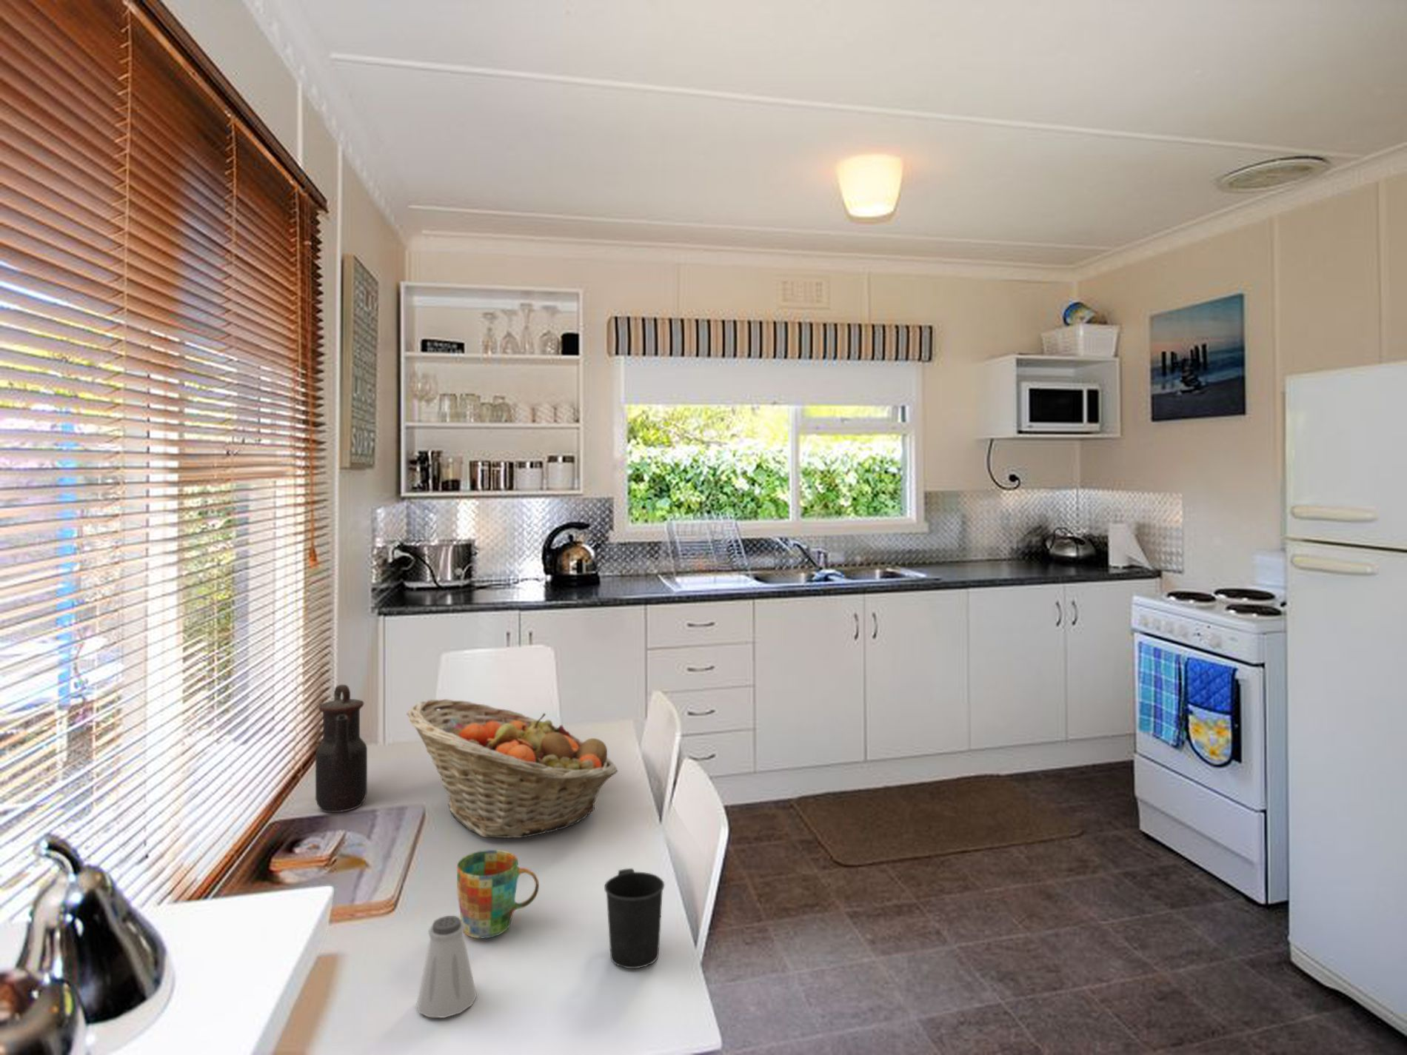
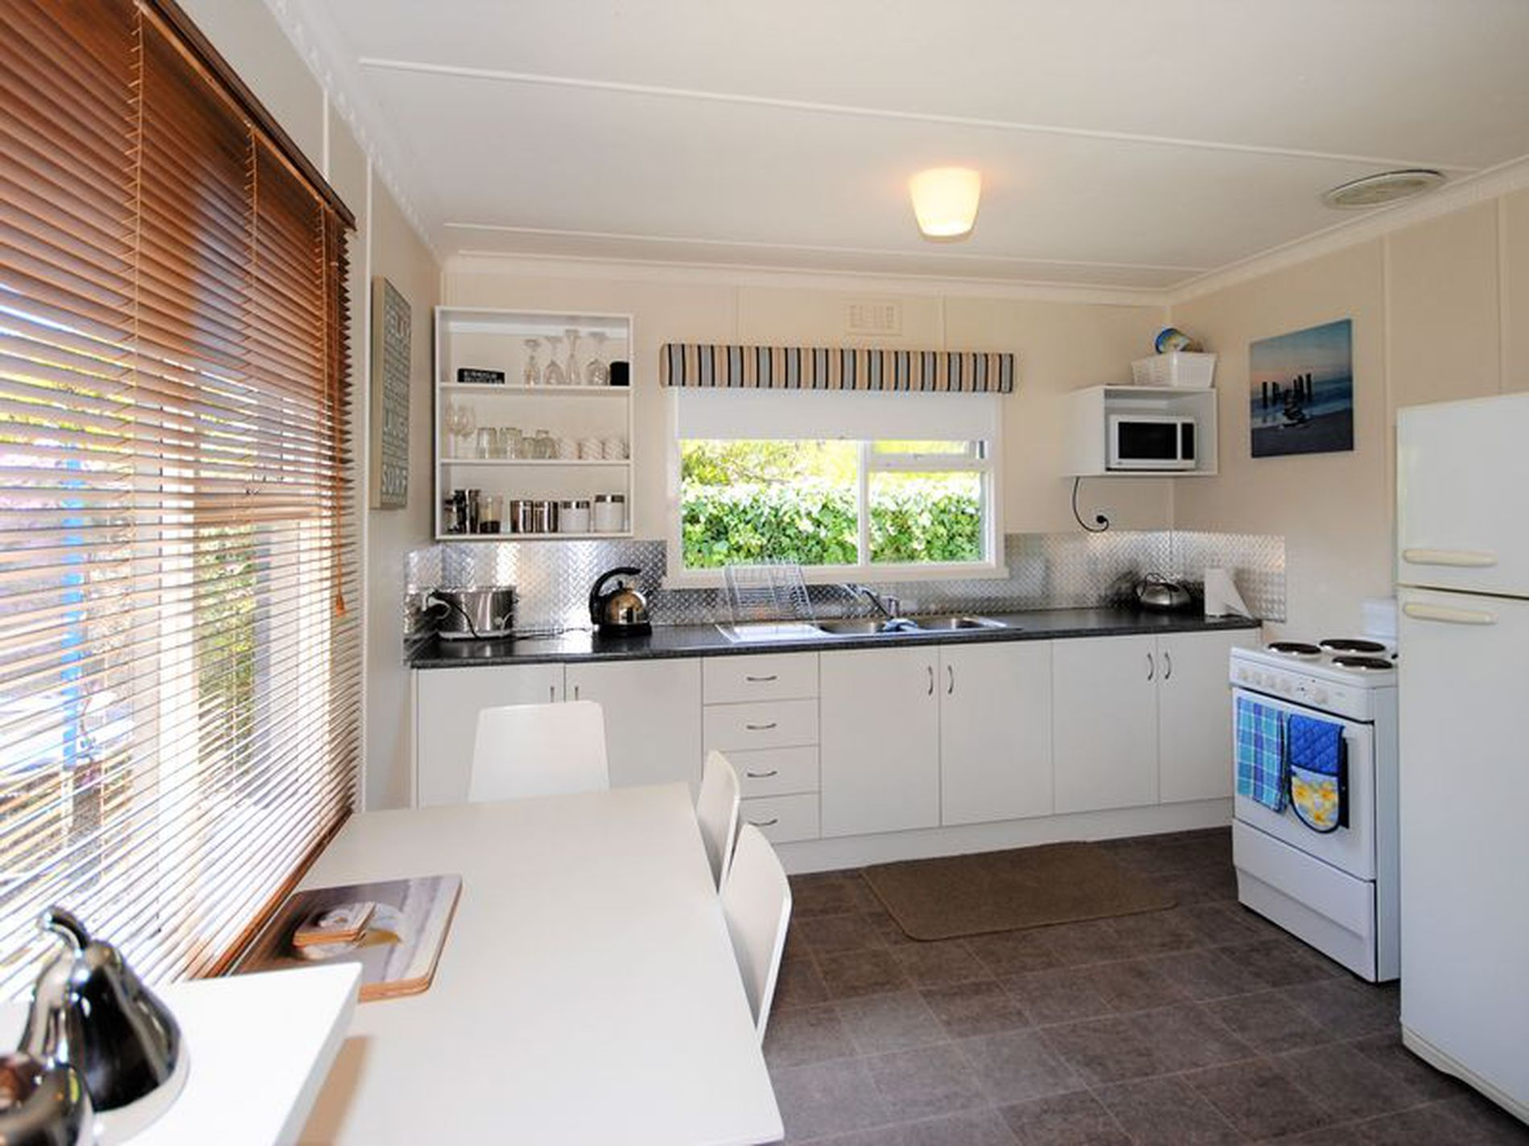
- fruit basket (513, 755)
- mug (631, 913)
- teapot (341, 745)
- saltshaker (446, 961)
- mug (499, 892)
